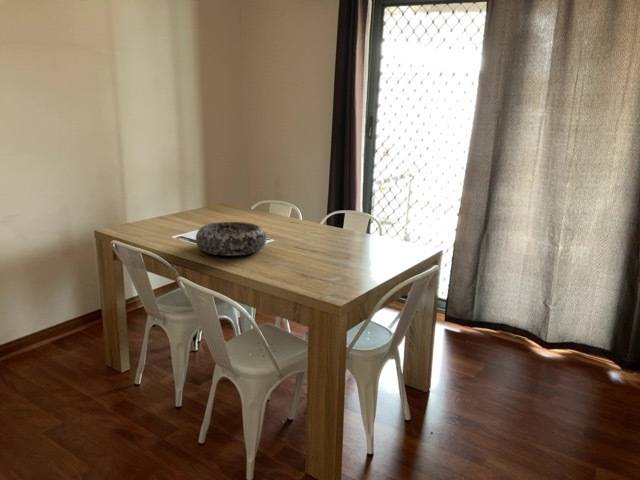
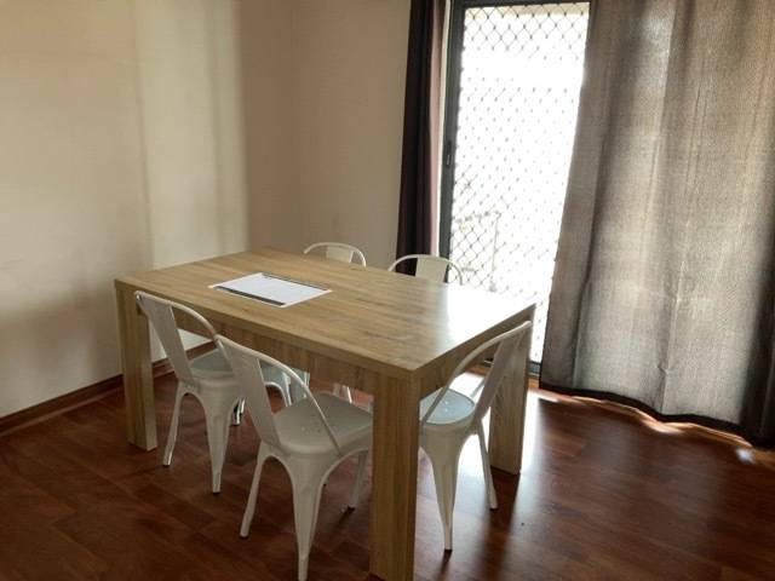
- decorative bowl (231, 238)
